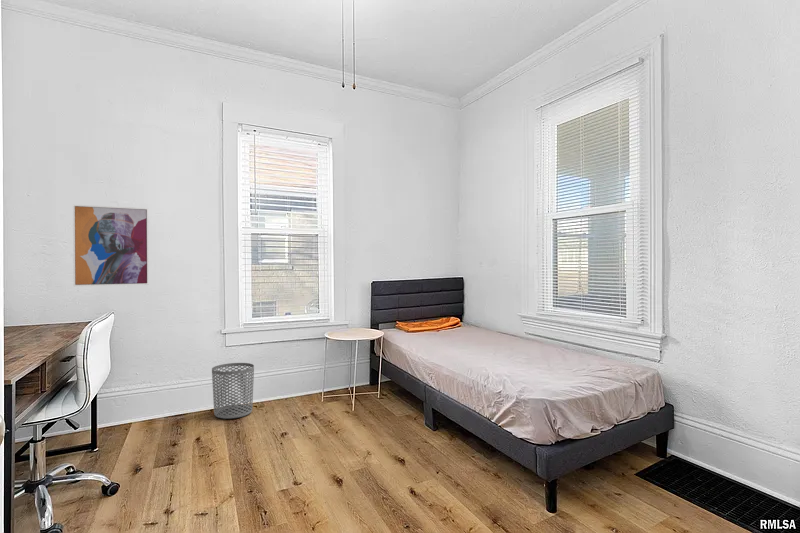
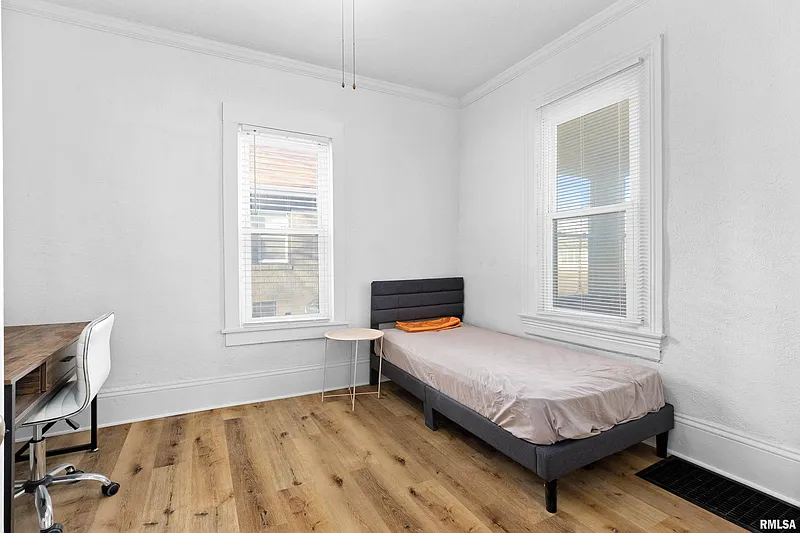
- wall art (112, 246)
- waste bin (234, 390)
